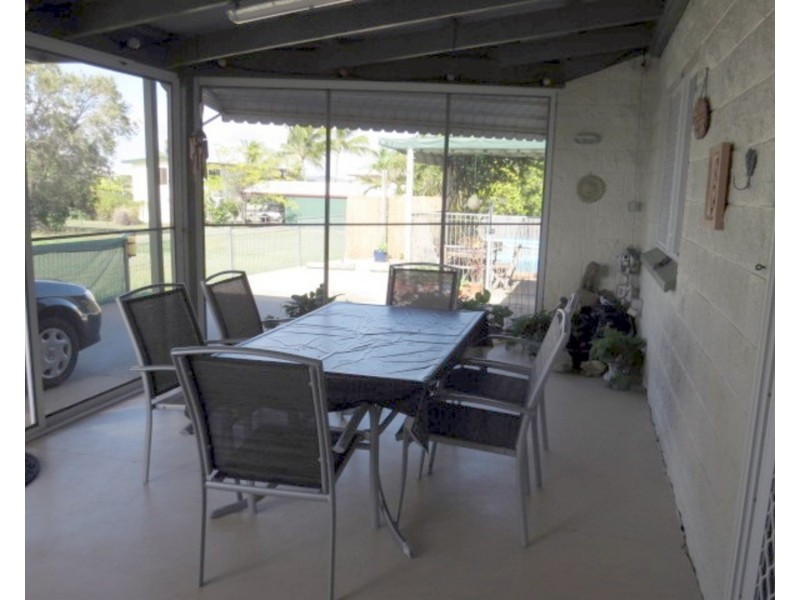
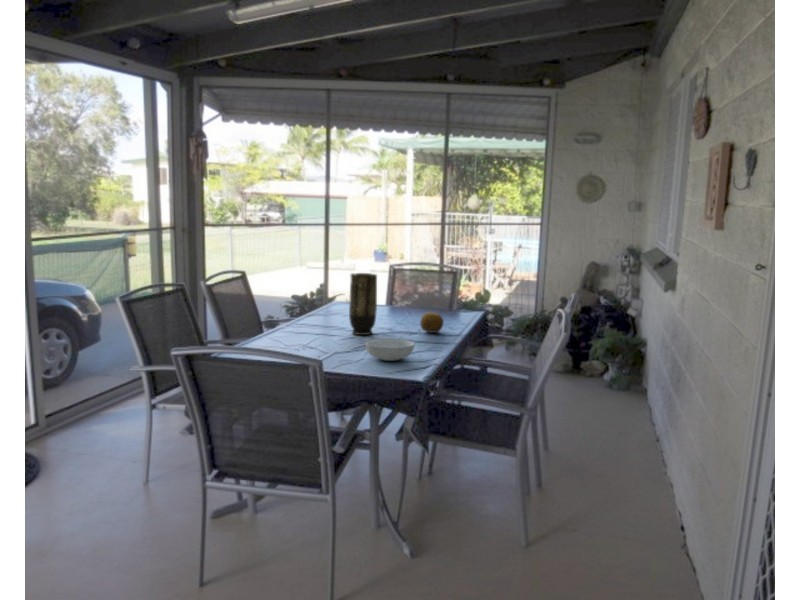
+ fruit (431, 322)
+ vase (363, 303)
+ serving bowl (389, 350)
